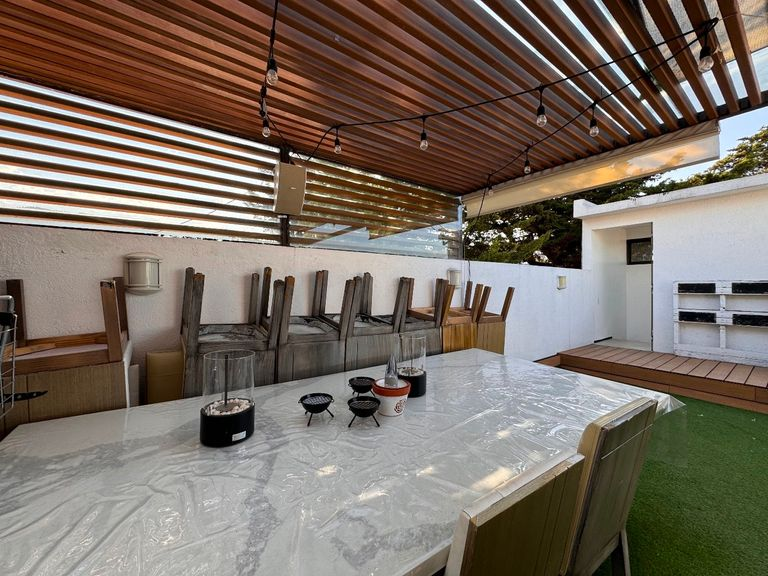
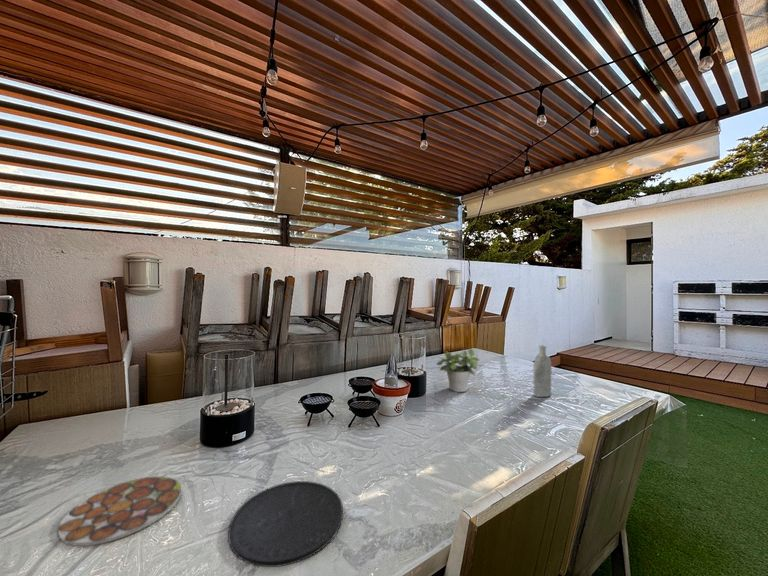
+ plate (288, 516)
+ potted plant (459, 370)
+ bottle (542, 370)
+ plate (125, 506)
